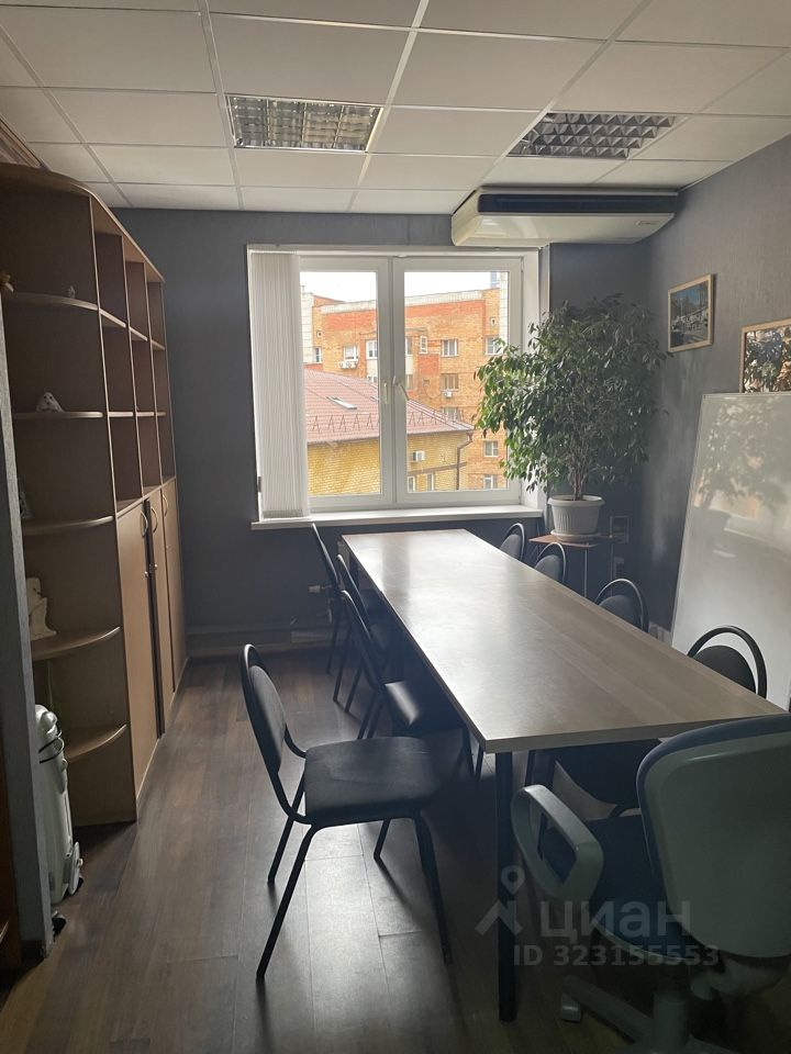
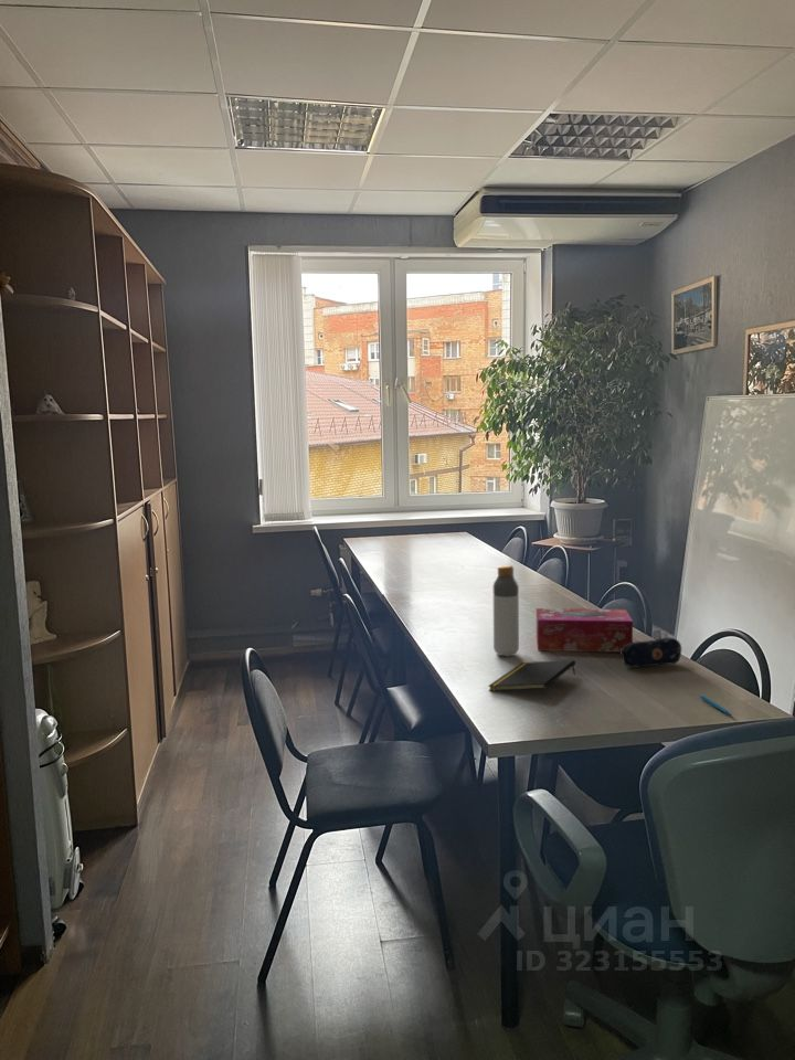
+ bottle (506, 610)
+ tissue box (582, 629)
+ pen (714, 704)
+ notepad (532, 675)
+ pencil case (651, 653)
